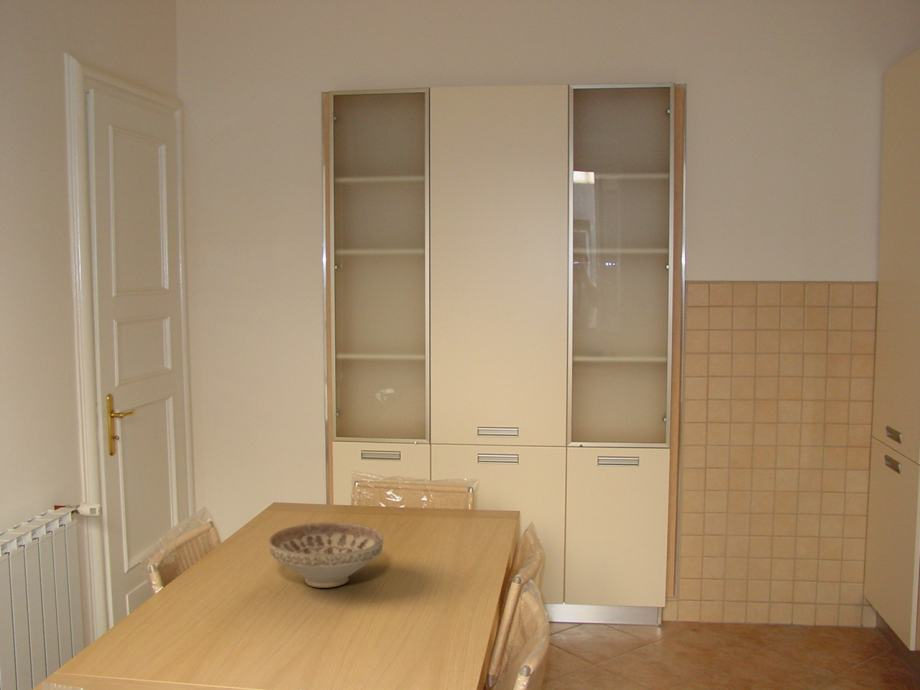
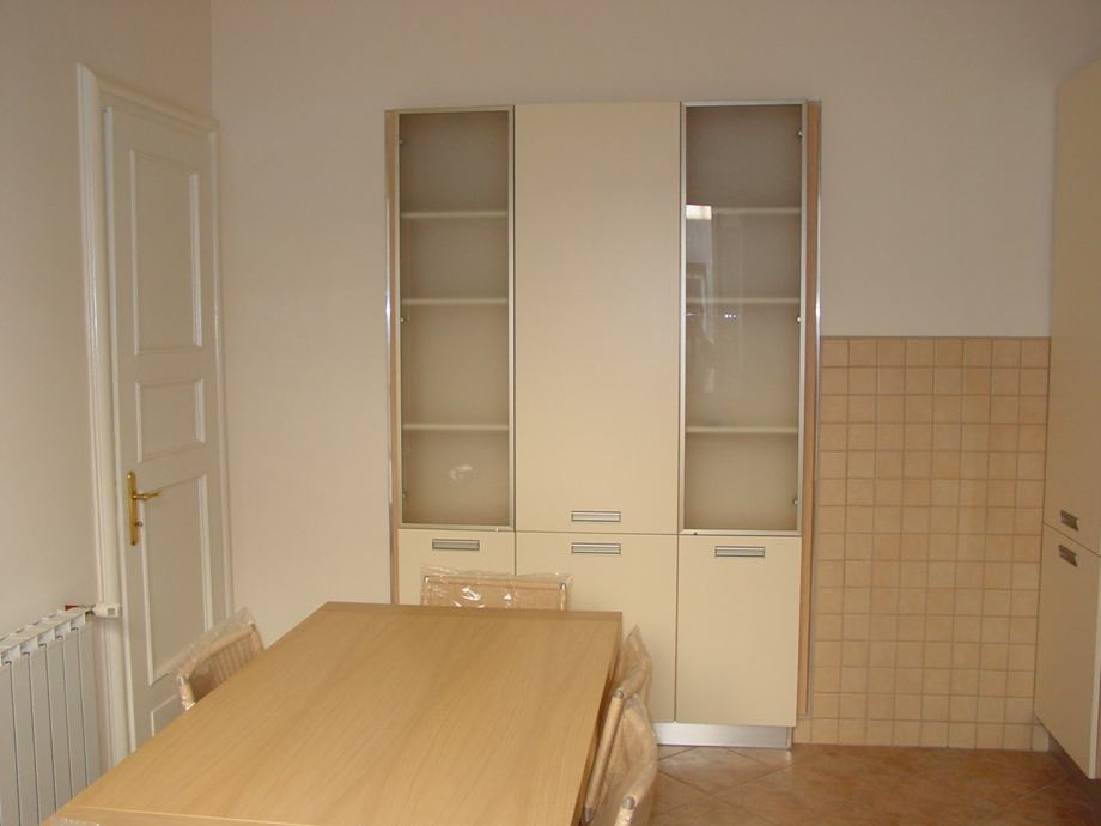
- decorative bowl (327, 559)
